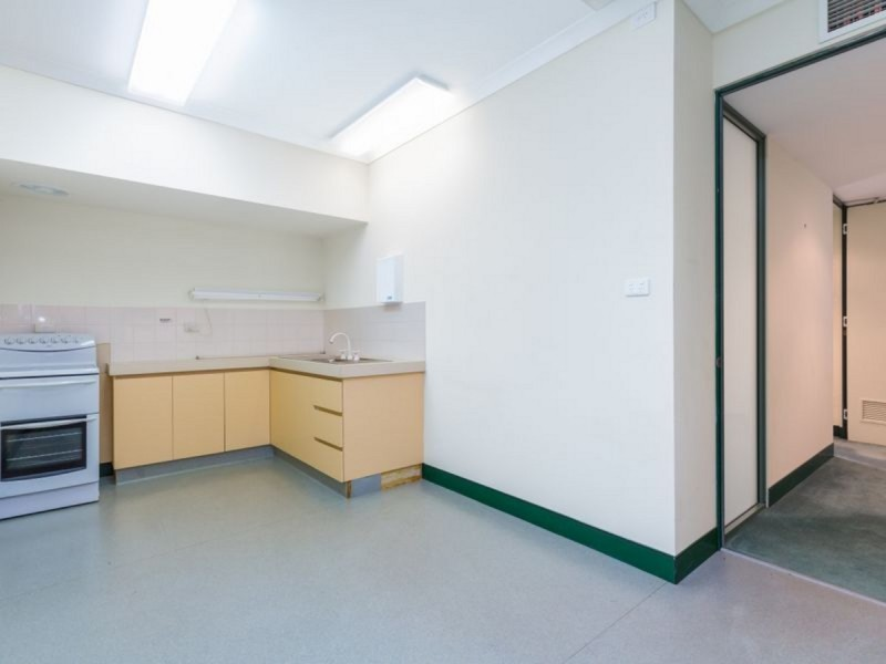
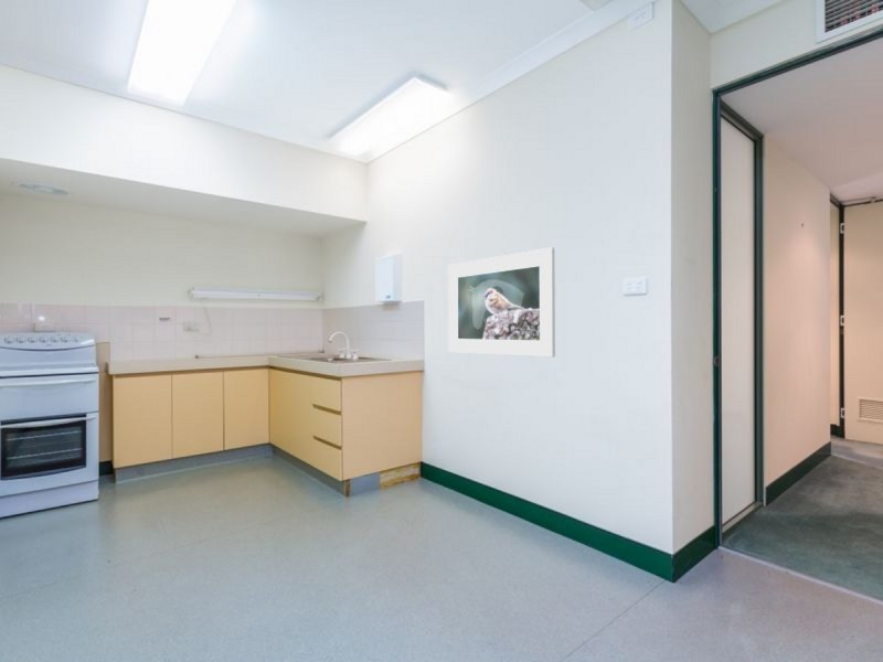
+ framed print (494, 306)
